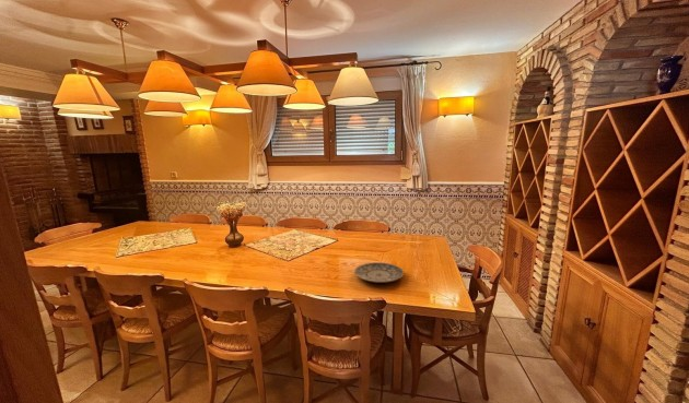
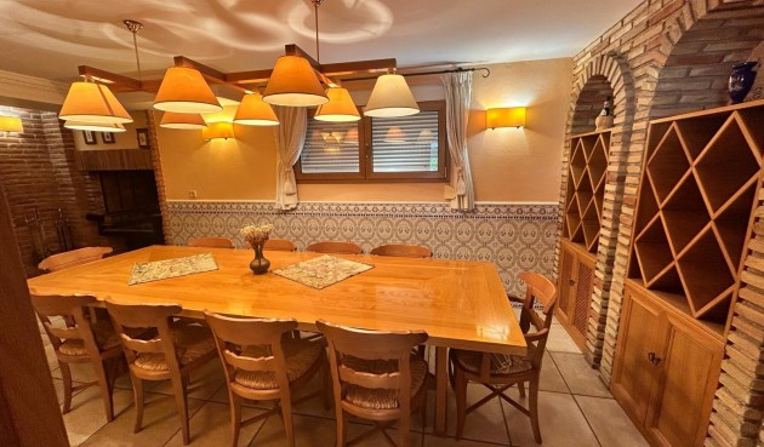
- plate (378, 273)
